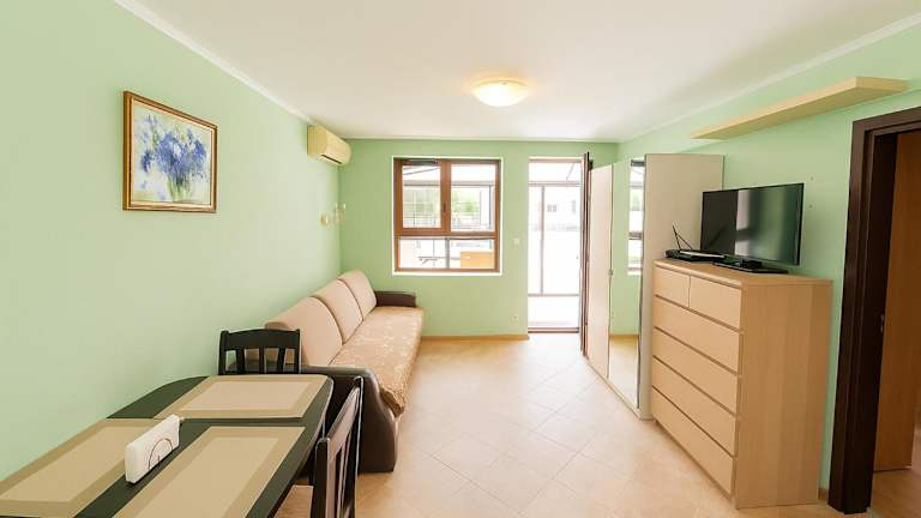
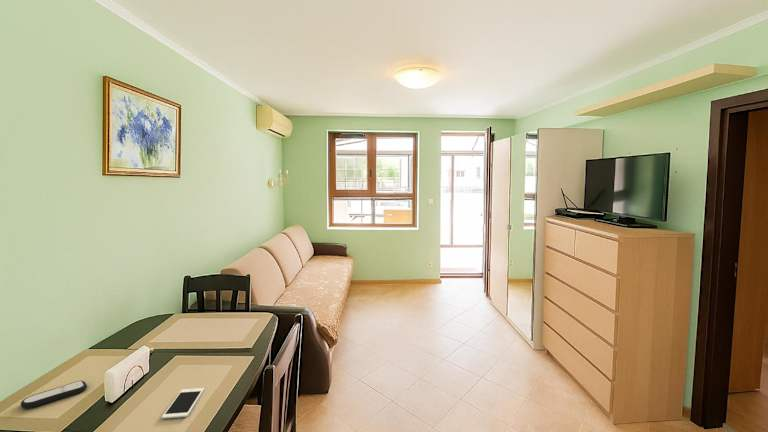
+ cell phone (184, 402)
+ remote control (55, 393)
